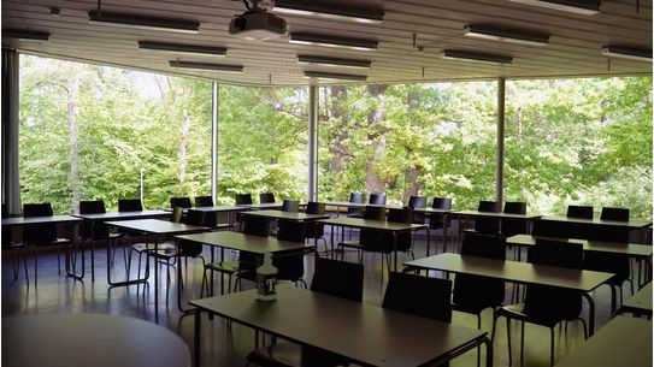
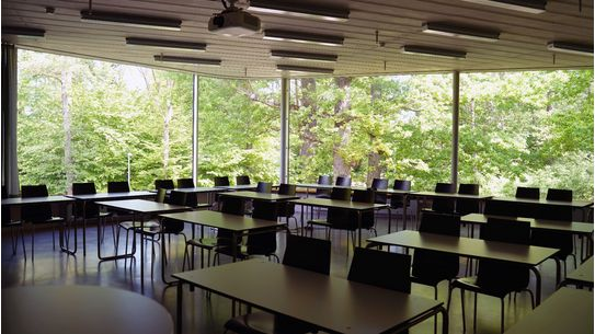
- vodka (266, 273)
